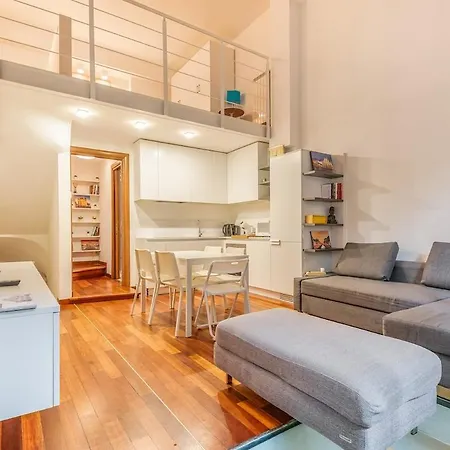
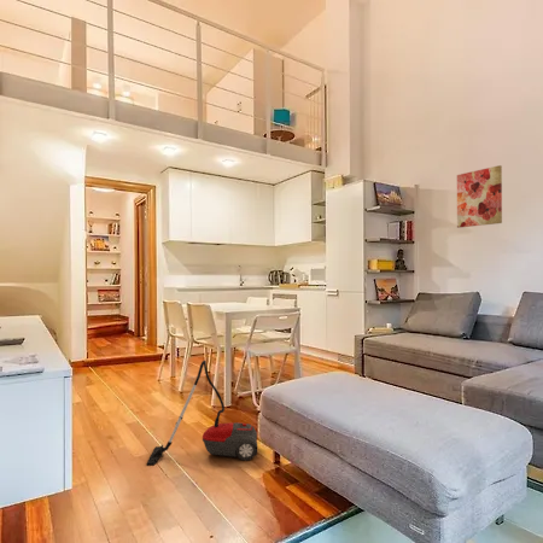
+ wall art (478, 198)
+ vacuum cleaner (217, 413)
